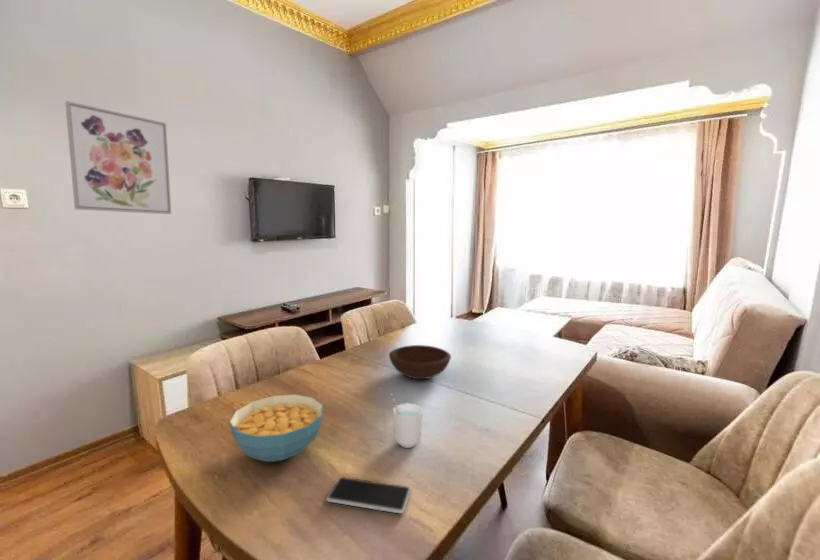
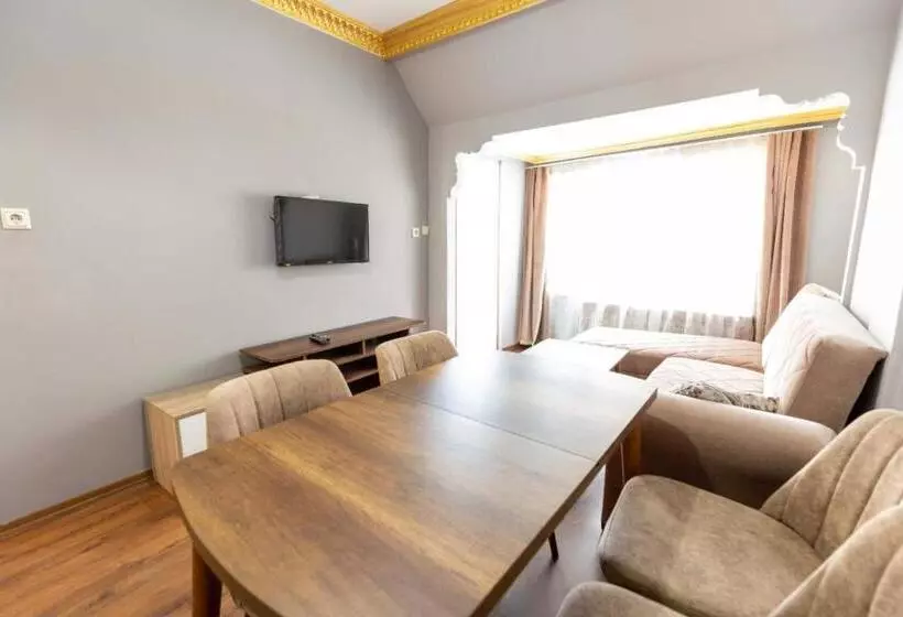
- cup (405, 419)
- bowl (419, 364)
- smartphone (369, 494)
- cereal bowl (278, 433)
- wall art (123, 163)
